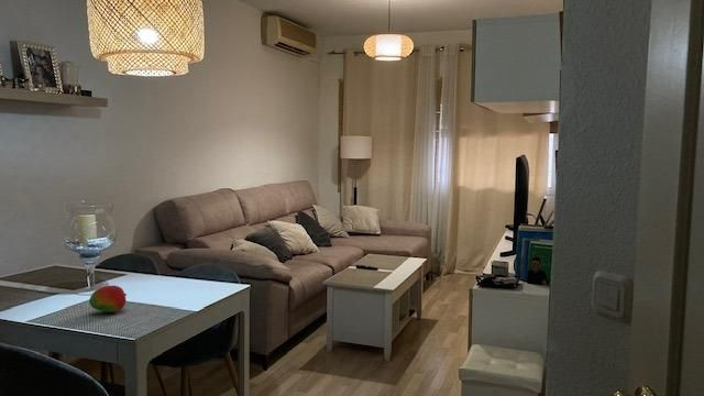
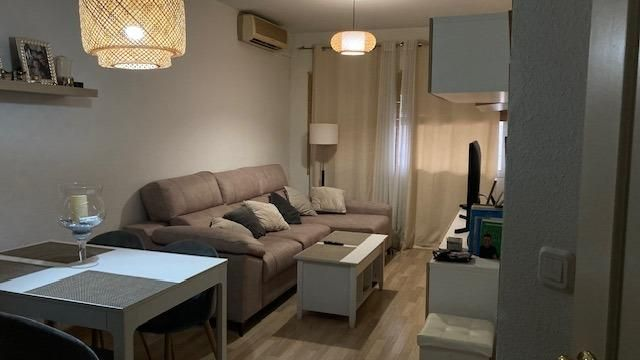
- fruit (108, 298)
